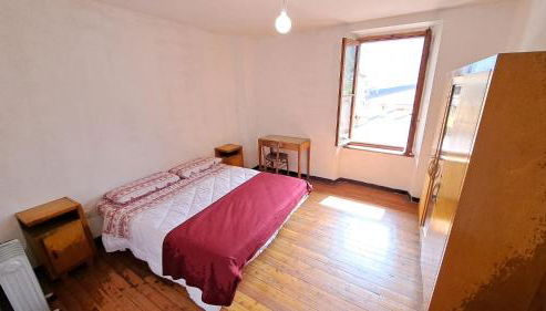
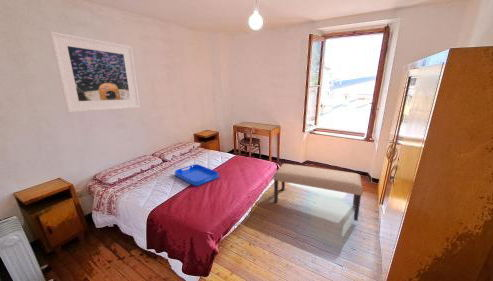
+ bench (316, 187)
+ serving tray (196, 173)
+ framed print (102, 76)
